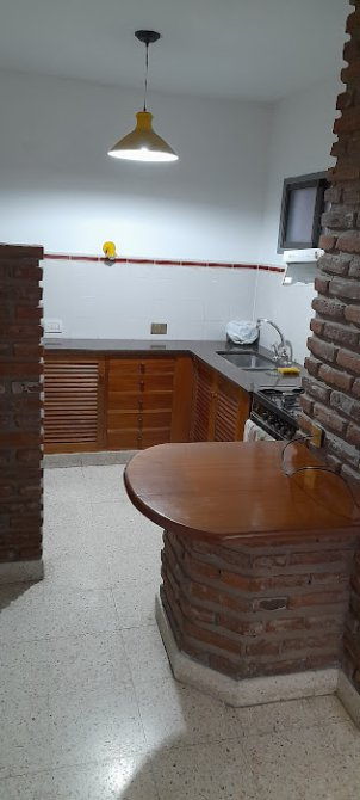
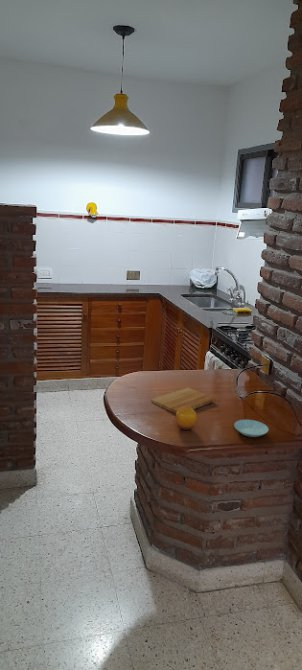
+ fruit (186, 417)
+ cutting board (183, 400)
+ saucer (250, 429)
